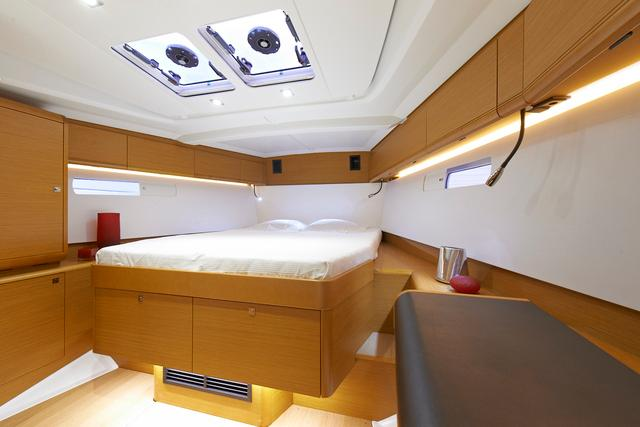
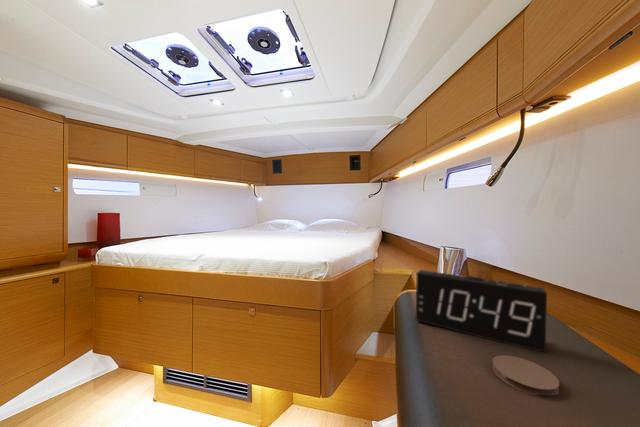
+ alarm clock (473, 303)
+ coaster (523, 374)
